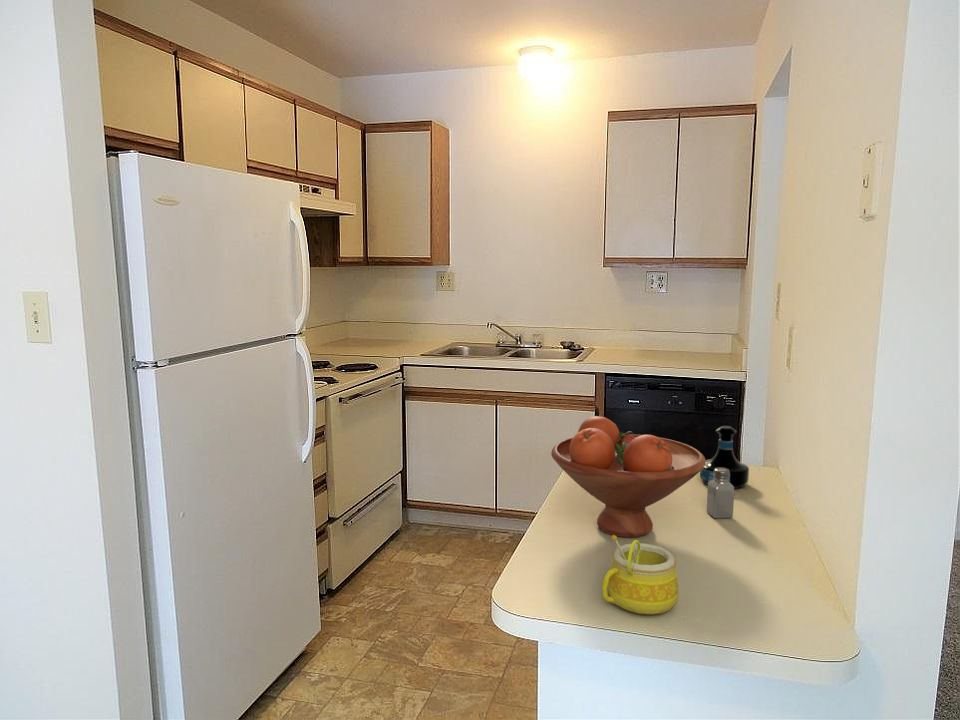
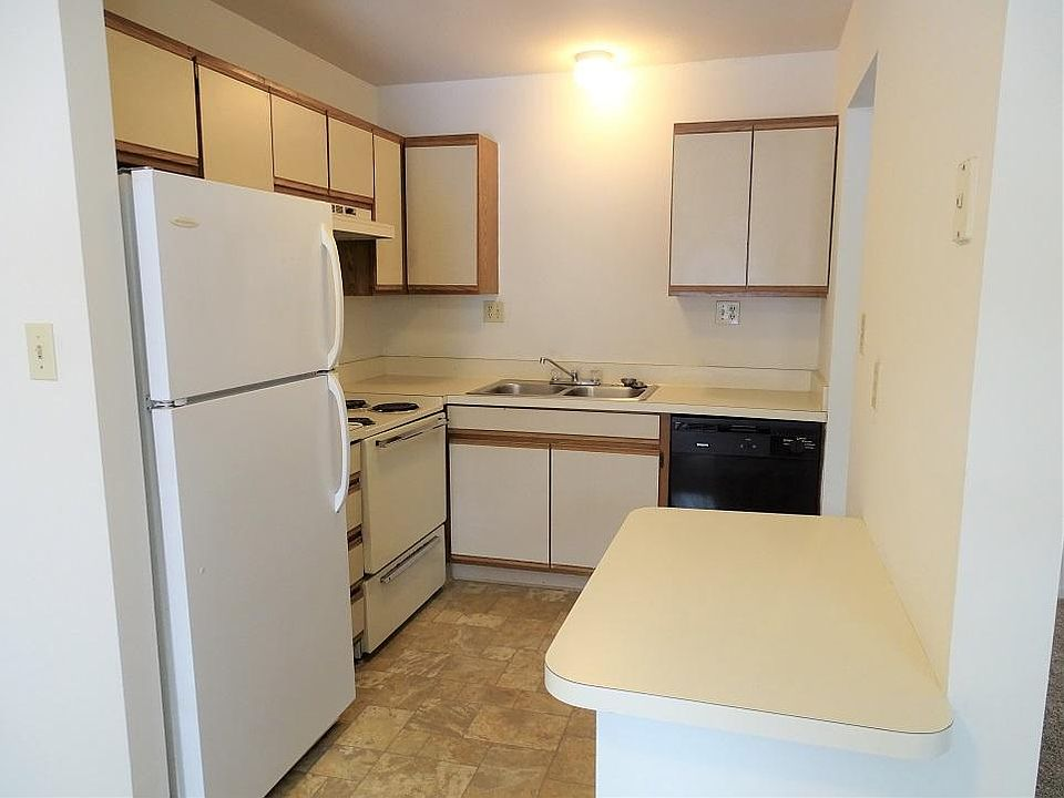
- fruit bowl (626, 475)
- saltshaker (720, 492)
- tequila bottle (725, 454)
- mug (637, 567)
